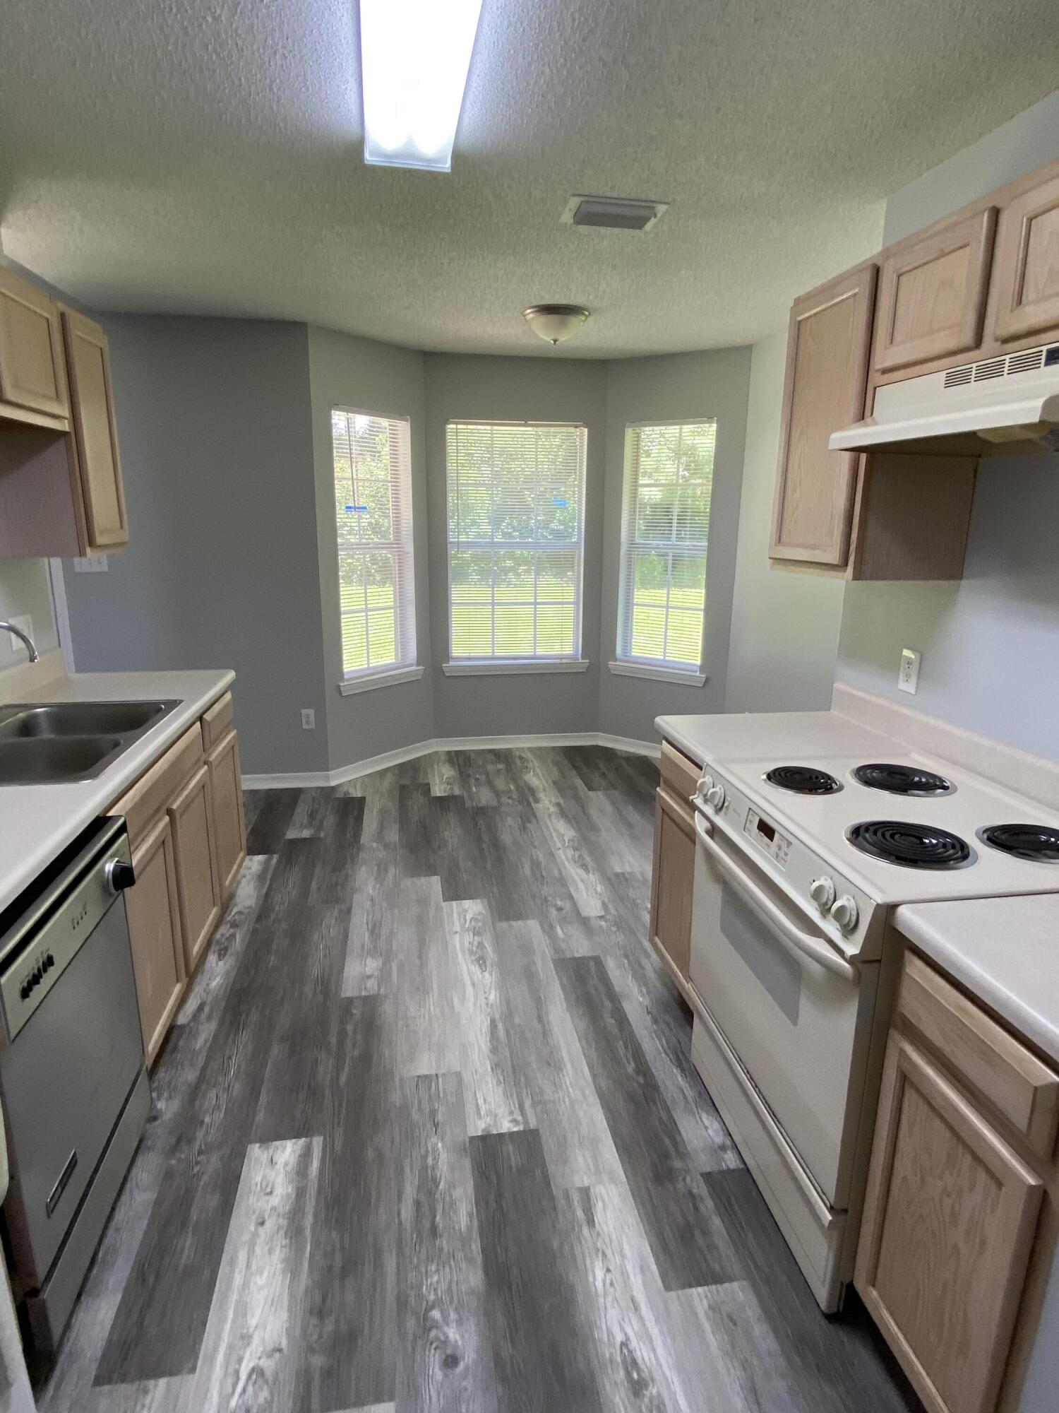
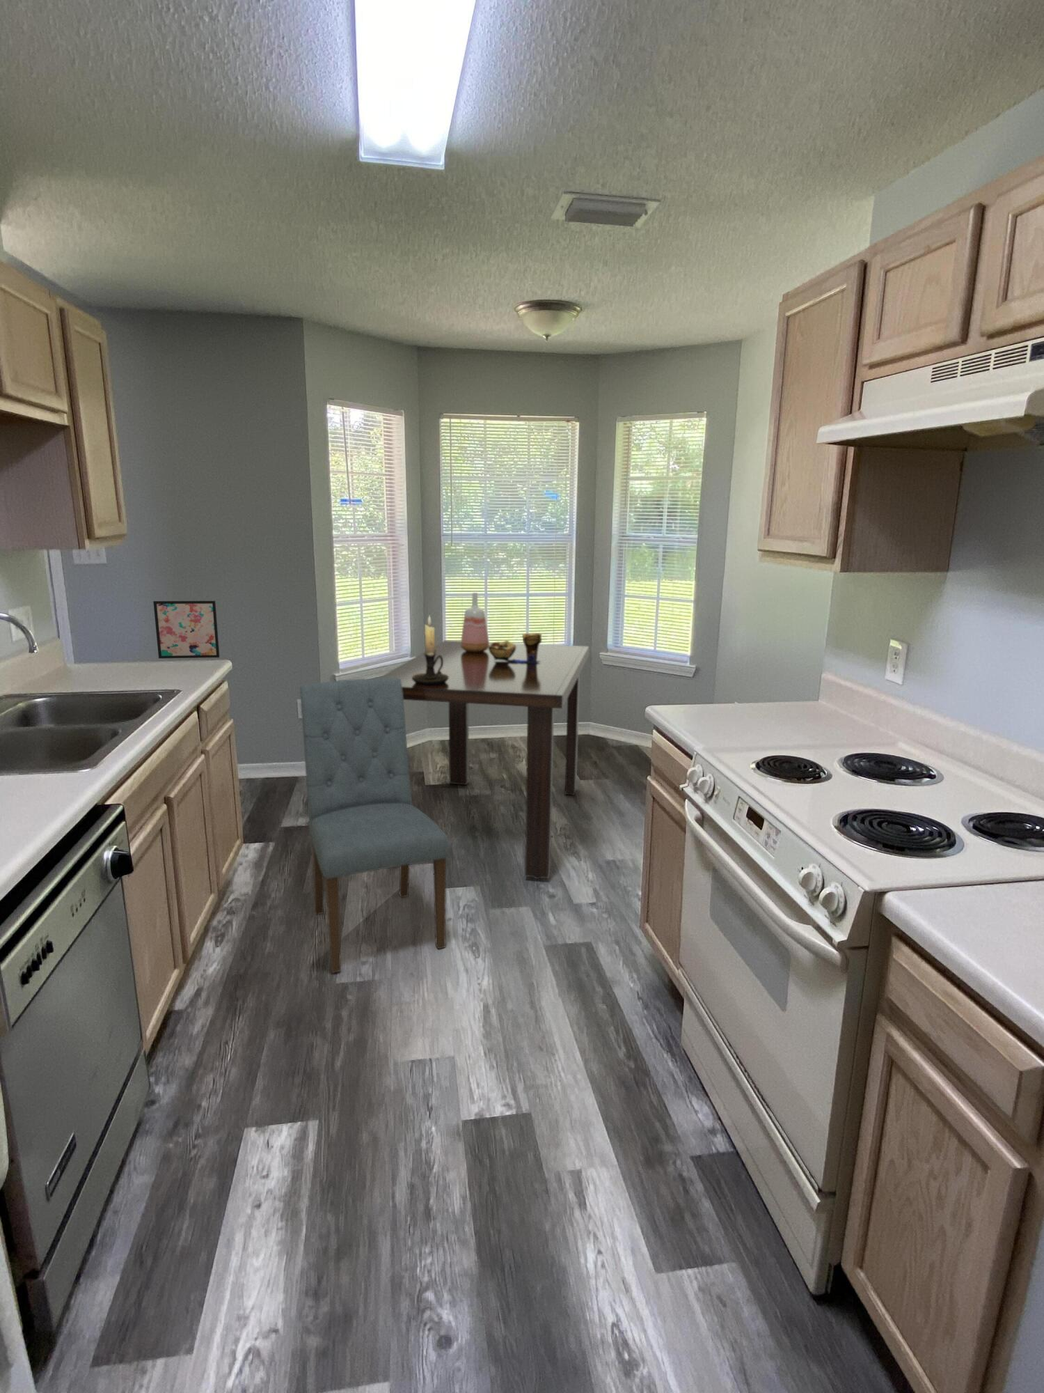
+ dining chair (371, 814)
+ decorative bowl (515, 647)
+ dining table (468, 745)
+ wall art (186, 630)
+ vase (475, 621)
+ candle holder (432, 647)
